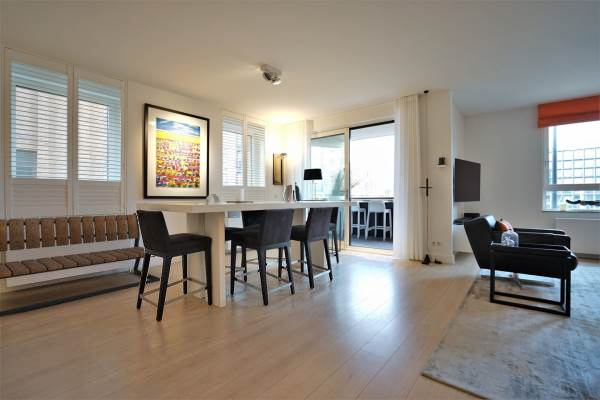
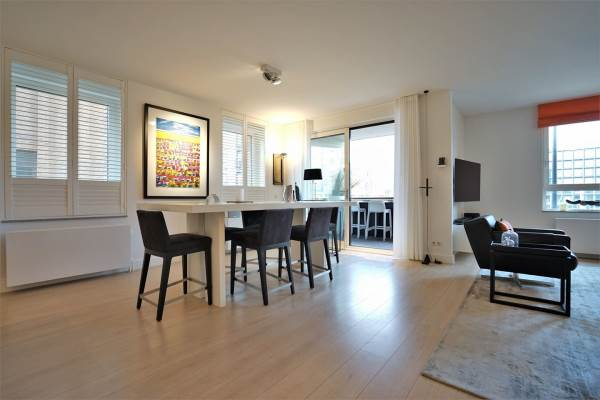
- bench (75, 254)
